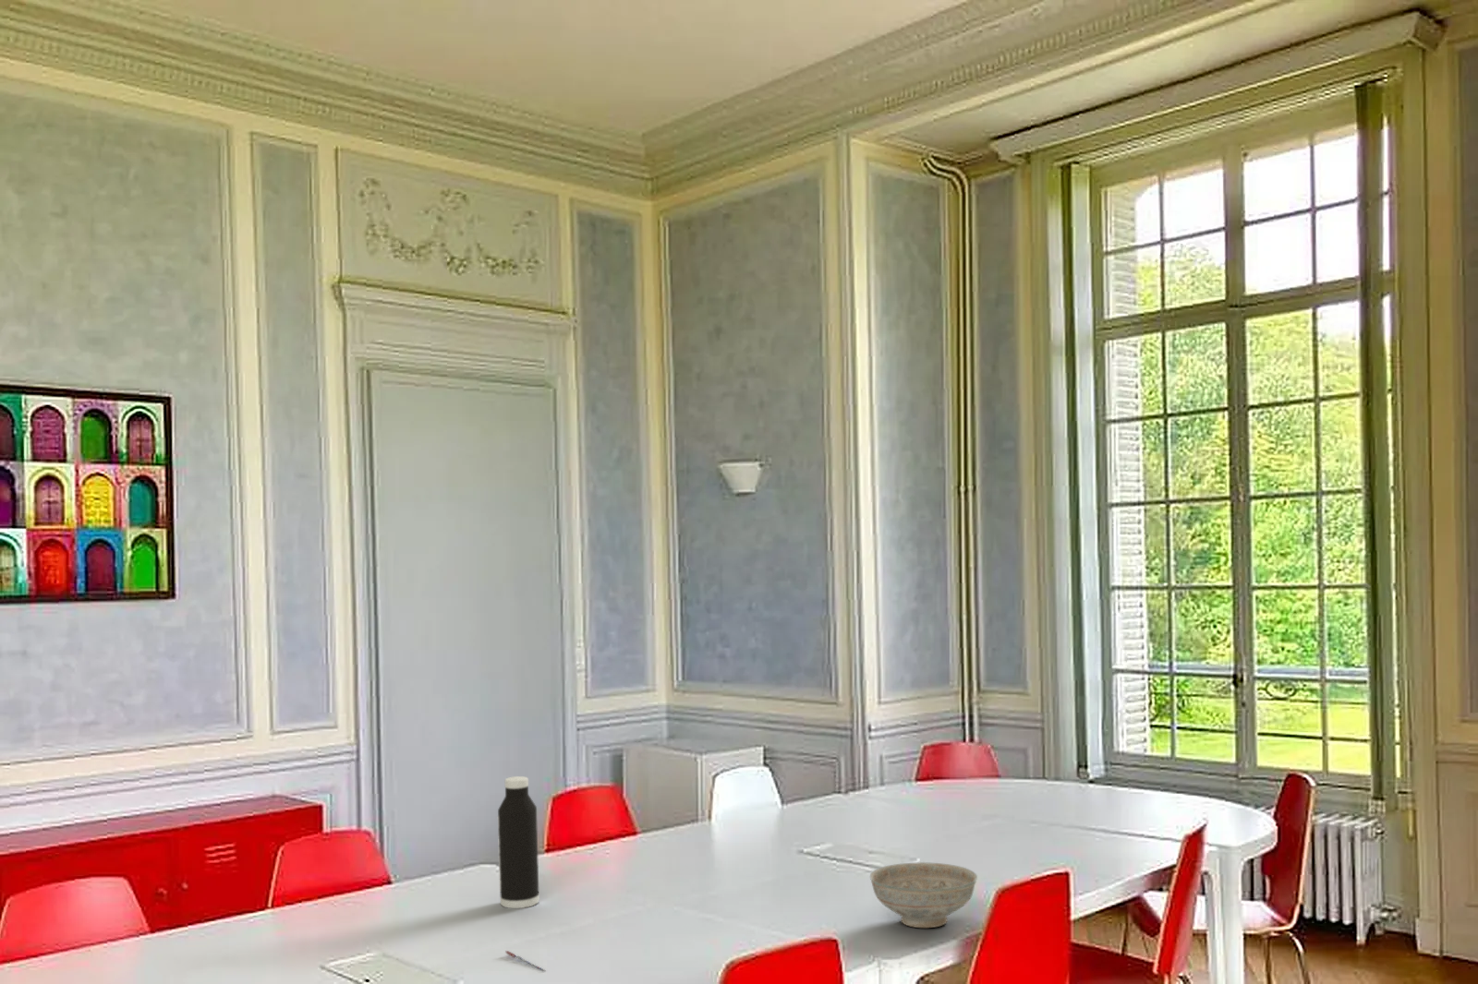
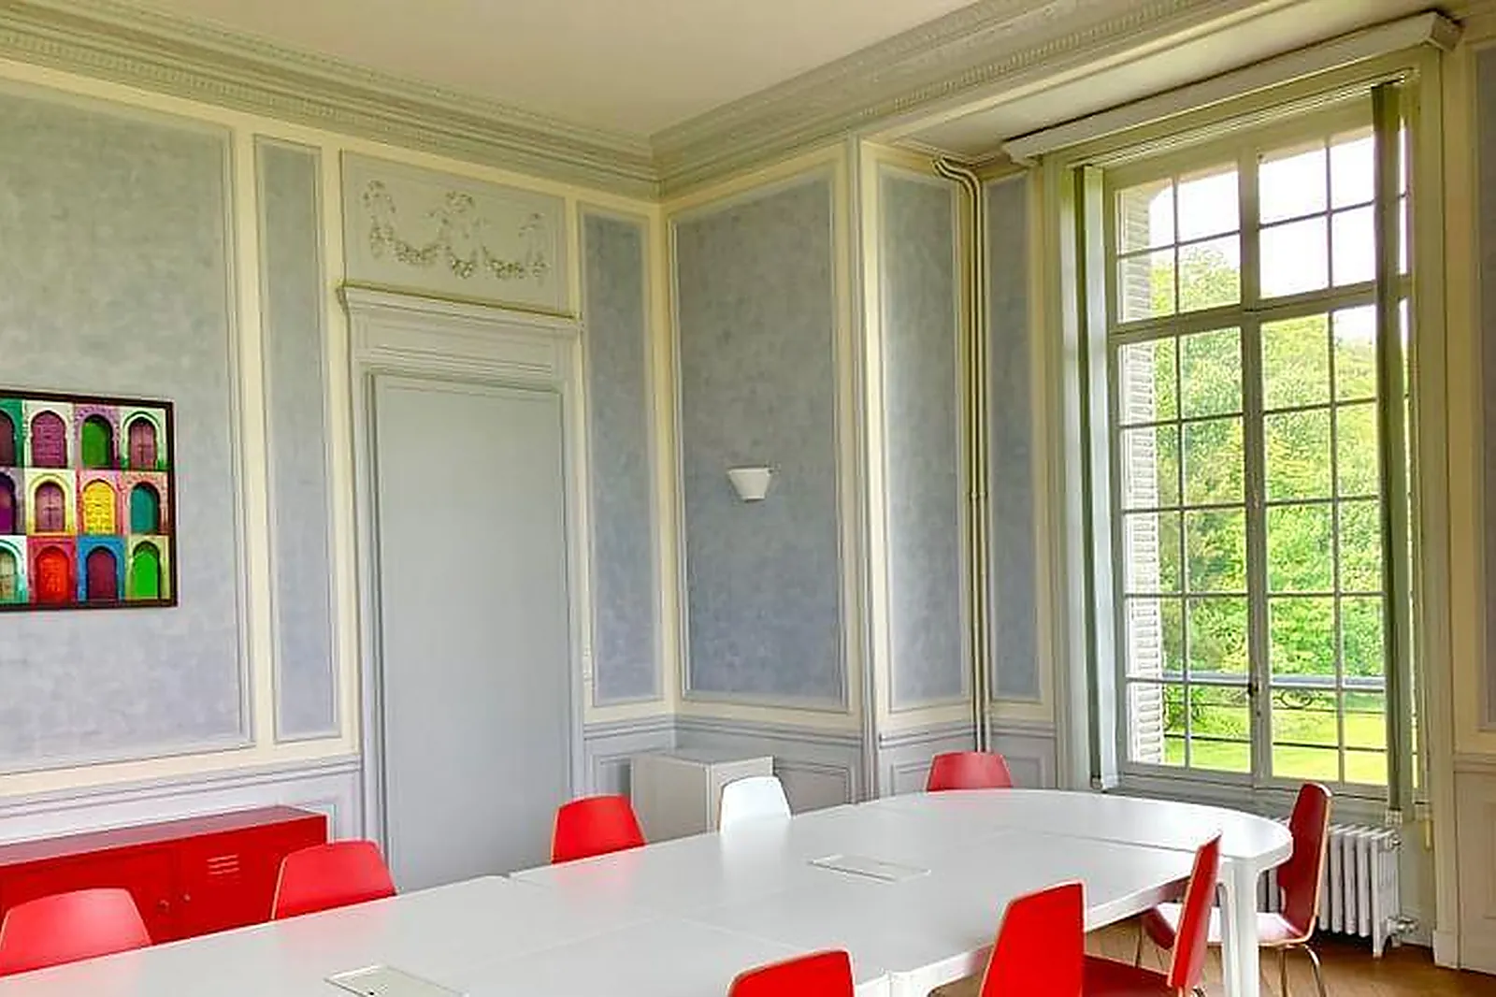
- water bottle (518, 840)
- decorative bowl (923, 897)
- pen (524, 960)
